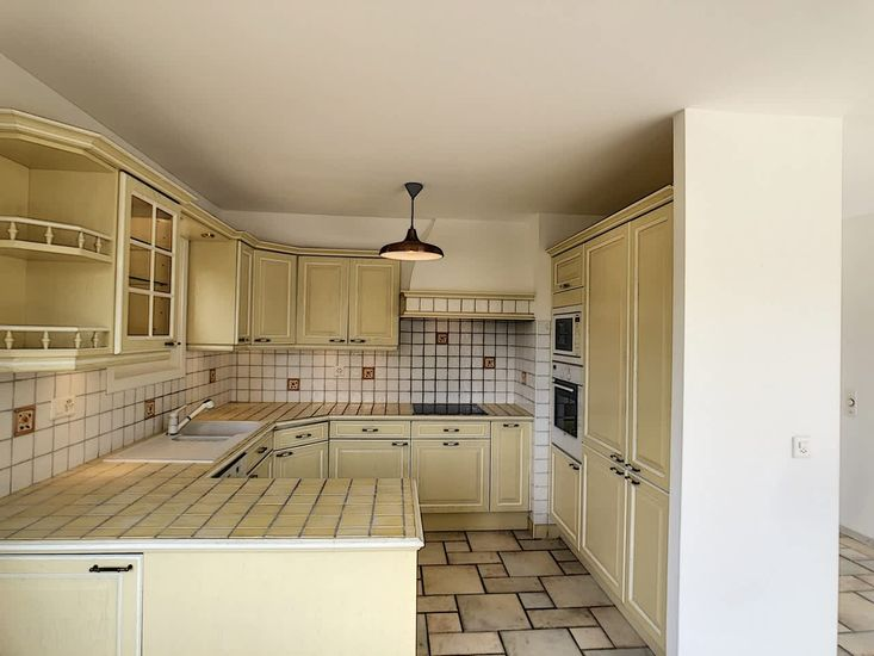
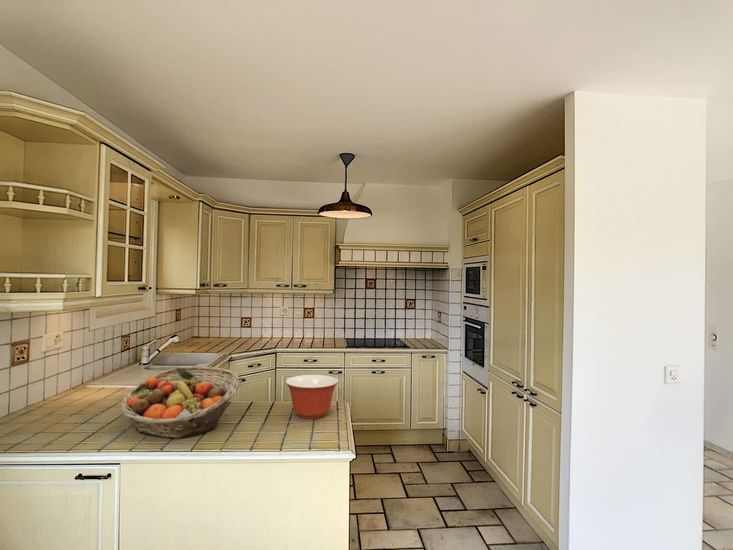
+ mixing bowl (311, 397)
+ fruit basket (182, 399)
